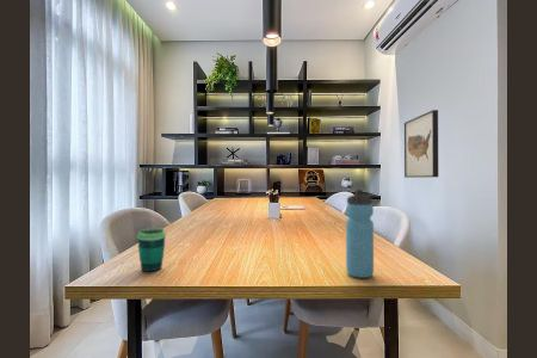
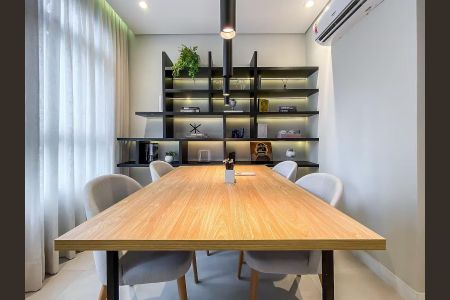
- water bottle (359, 232)
- cup (152, 248)
- wall art (419, 147)
